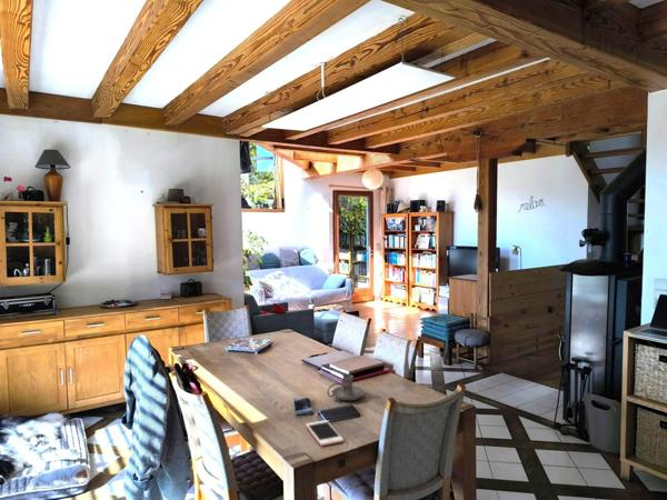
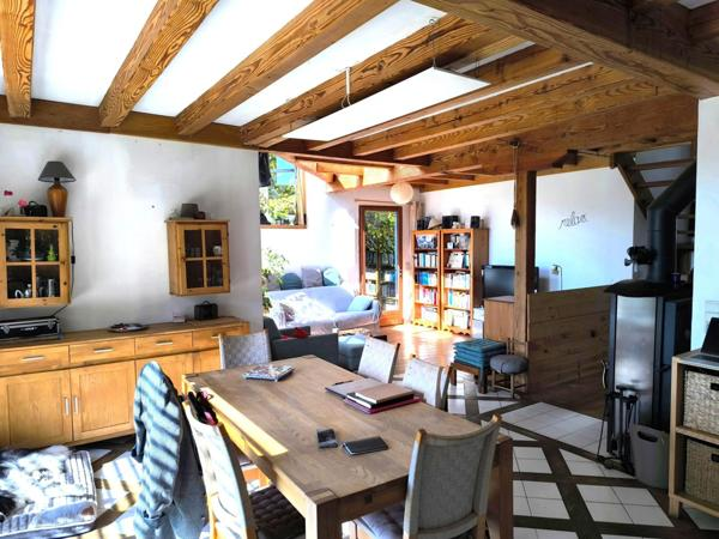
- candle holder (345, 387)
- cell phone (323, 432)
